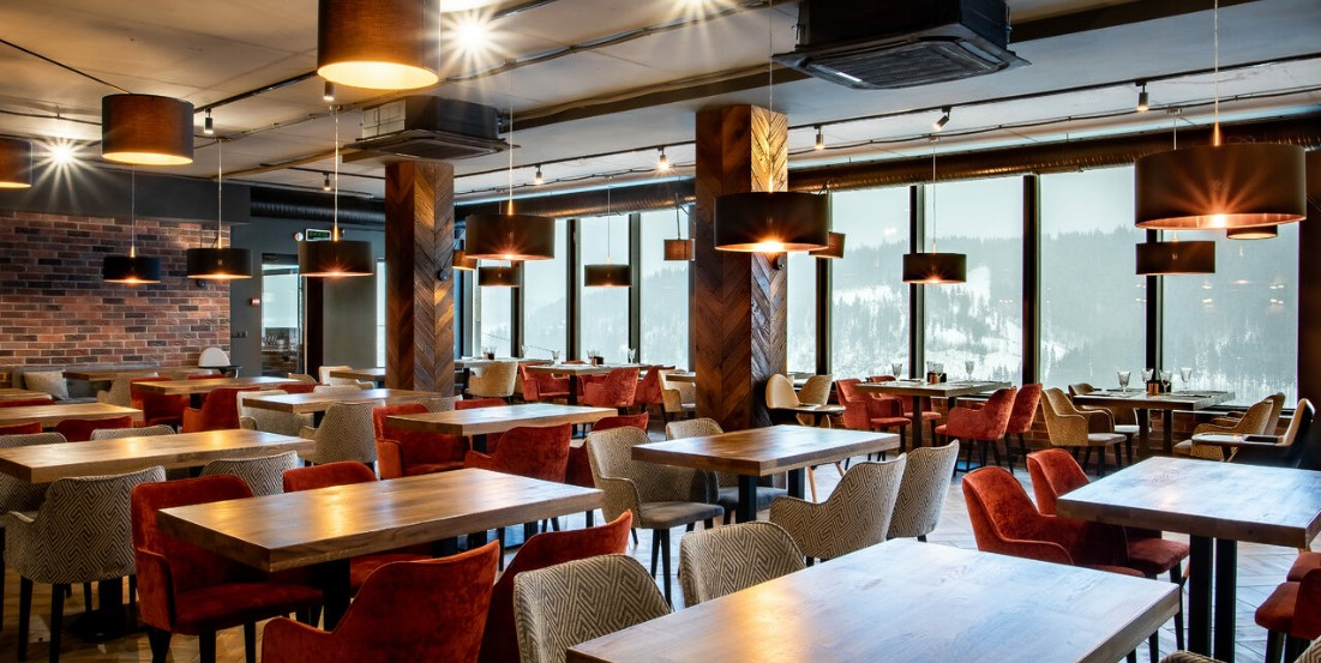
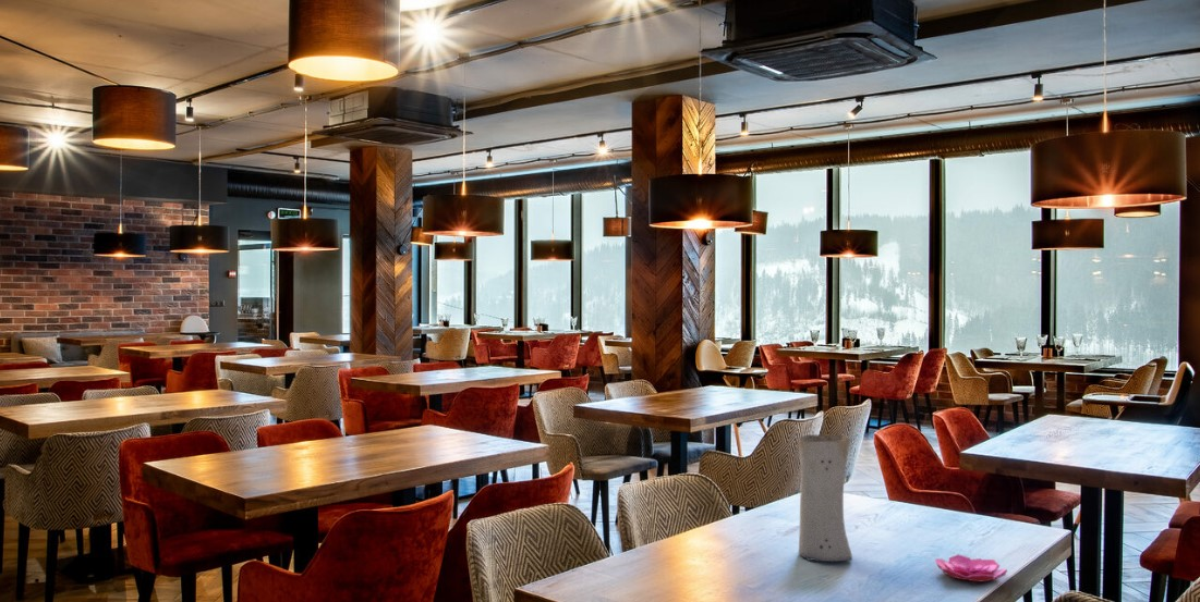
+ vase (824, 496)
+ flower (970, 569)
